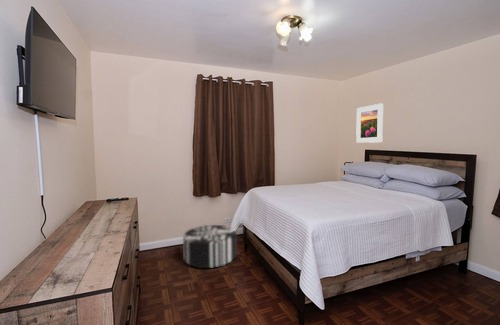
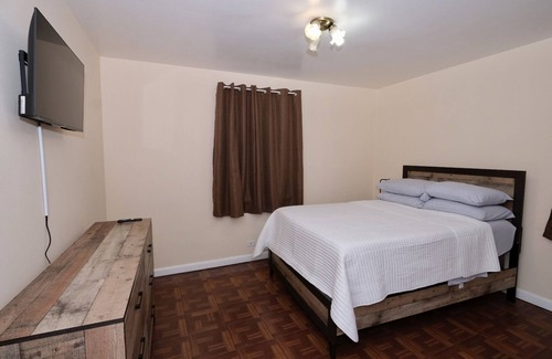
- pouf (210, 244)
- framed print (369, 124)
